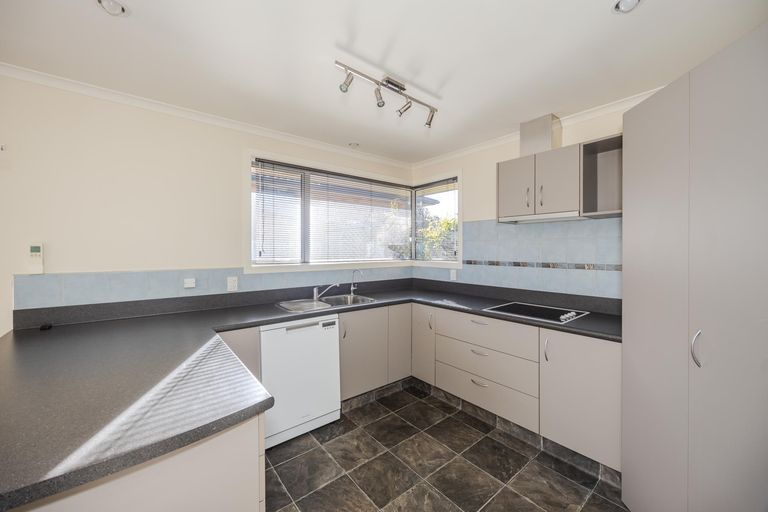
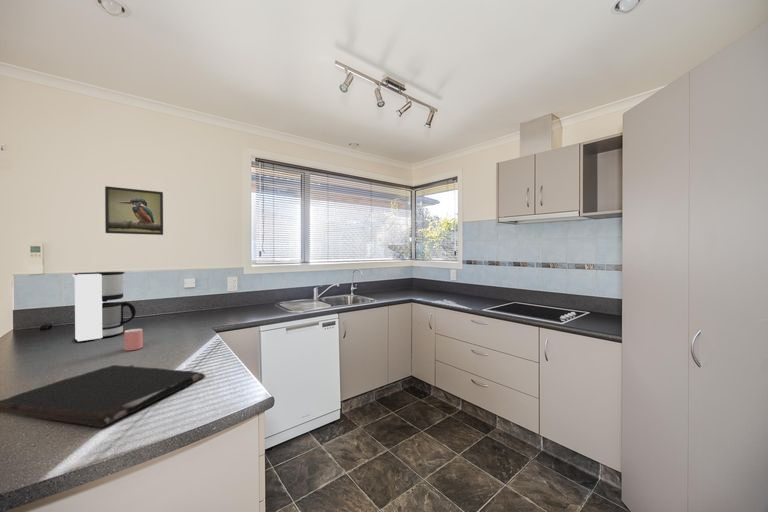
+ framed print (135, 211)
+ cup (132, 338)
+ cutting board (109, 387)
+ coffee maker (106, 303)
